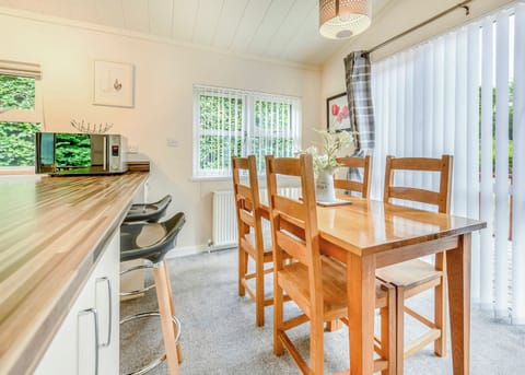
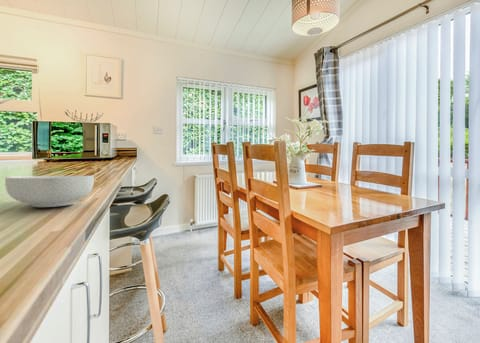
+ cereal bowl (53, 190)
